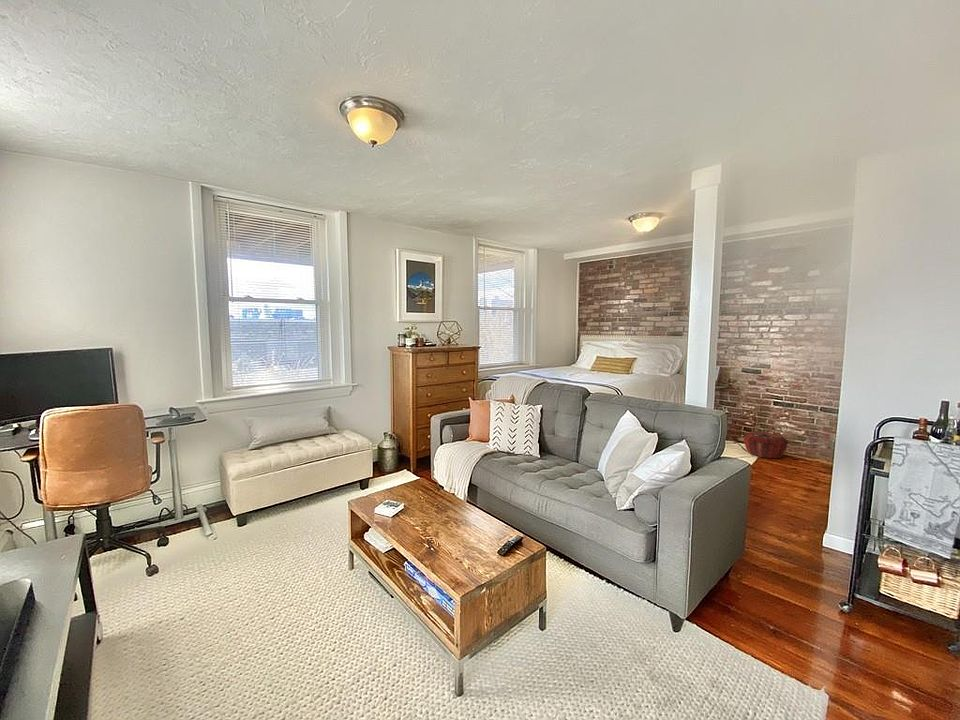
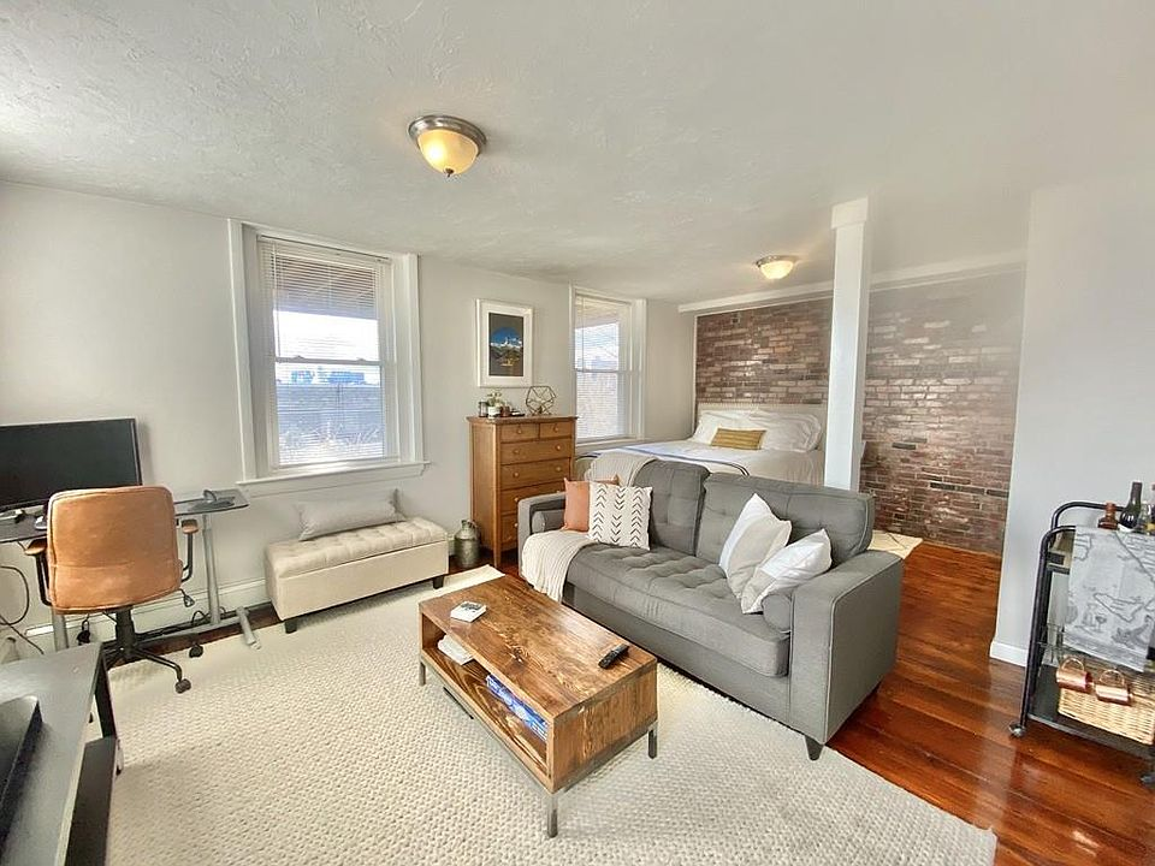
- woven basket (764, 443)
